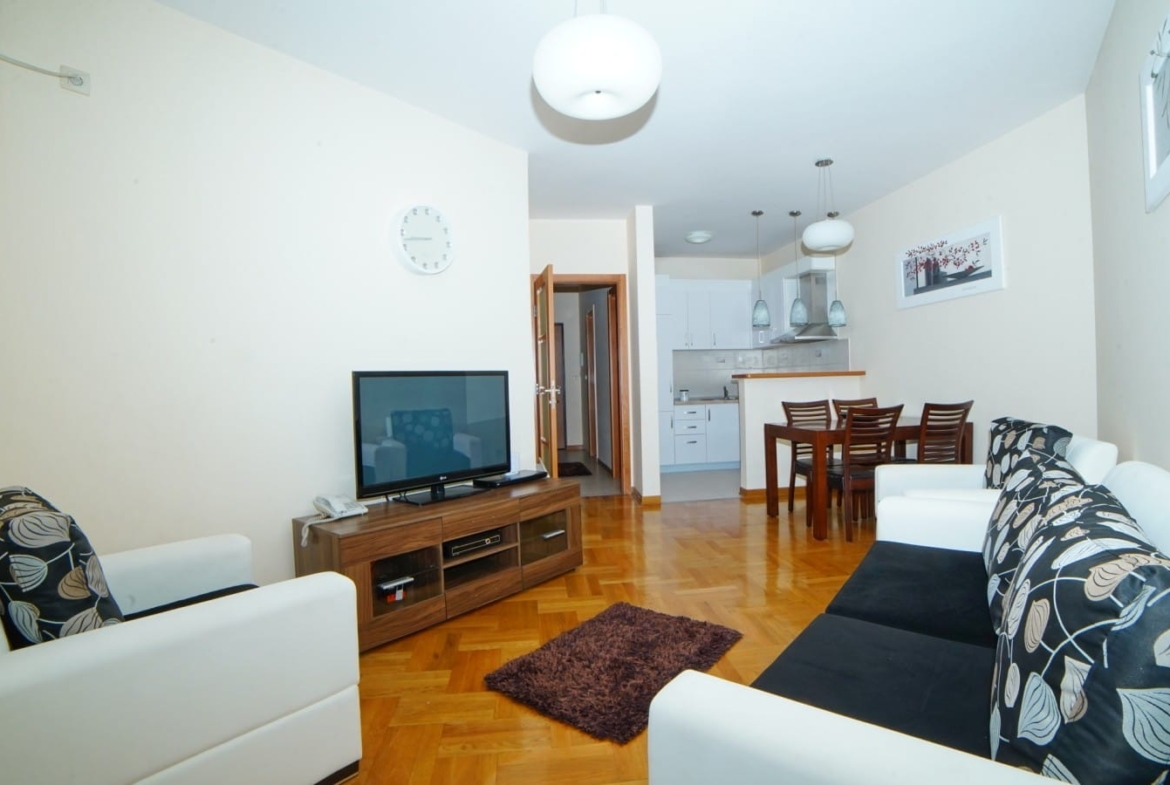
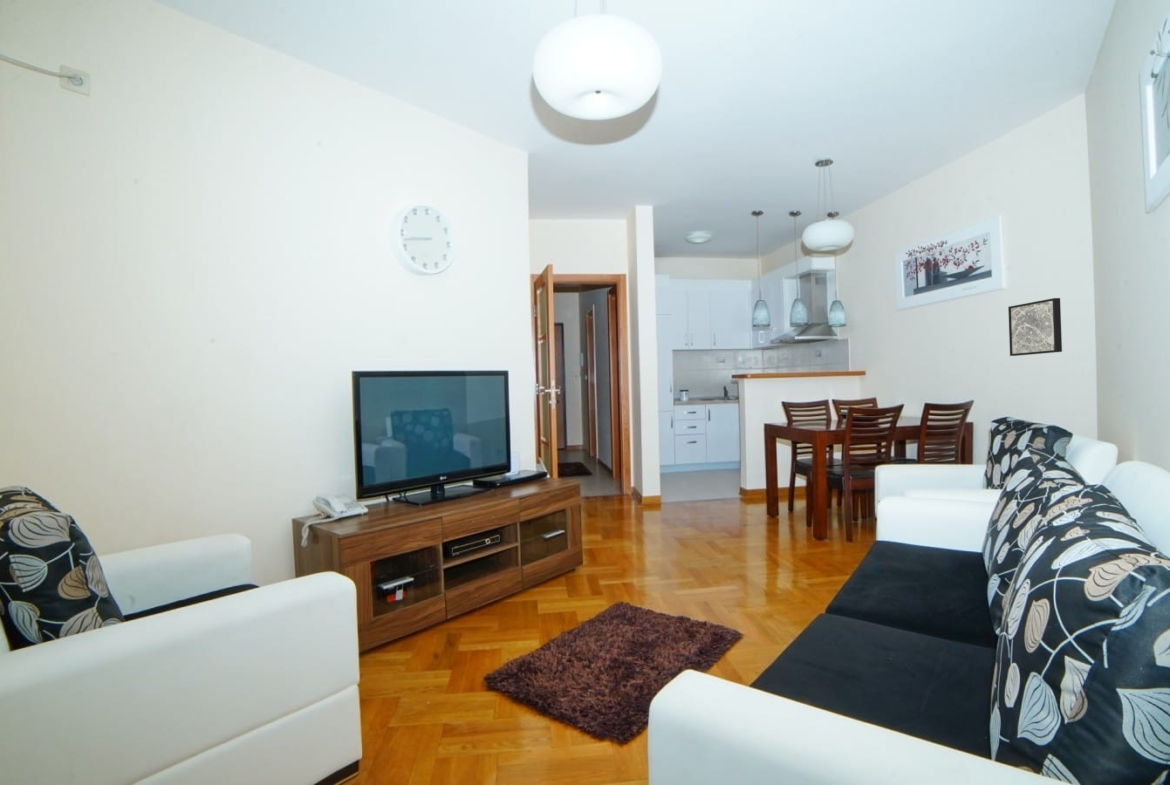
+ wall art (1033, 328)
